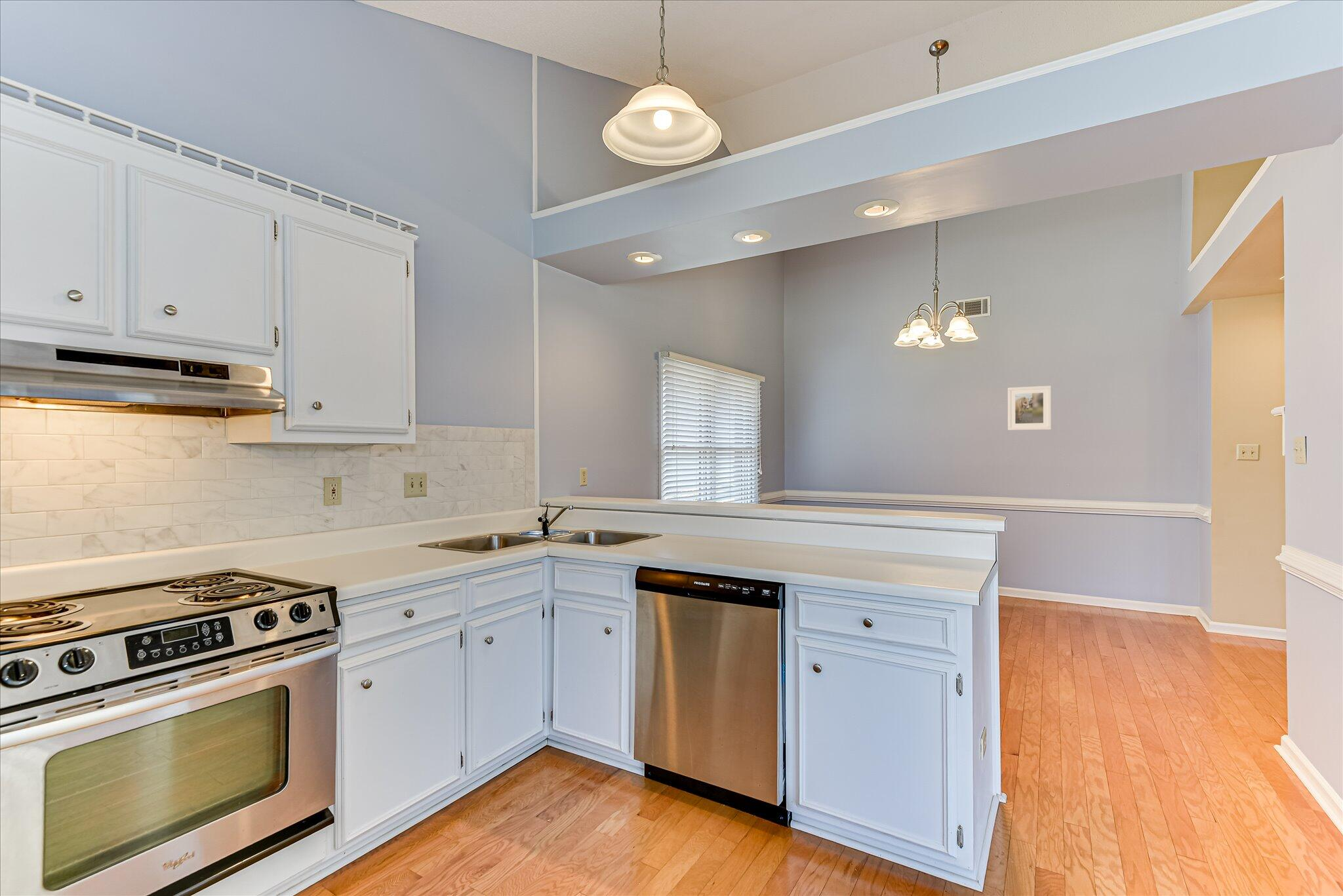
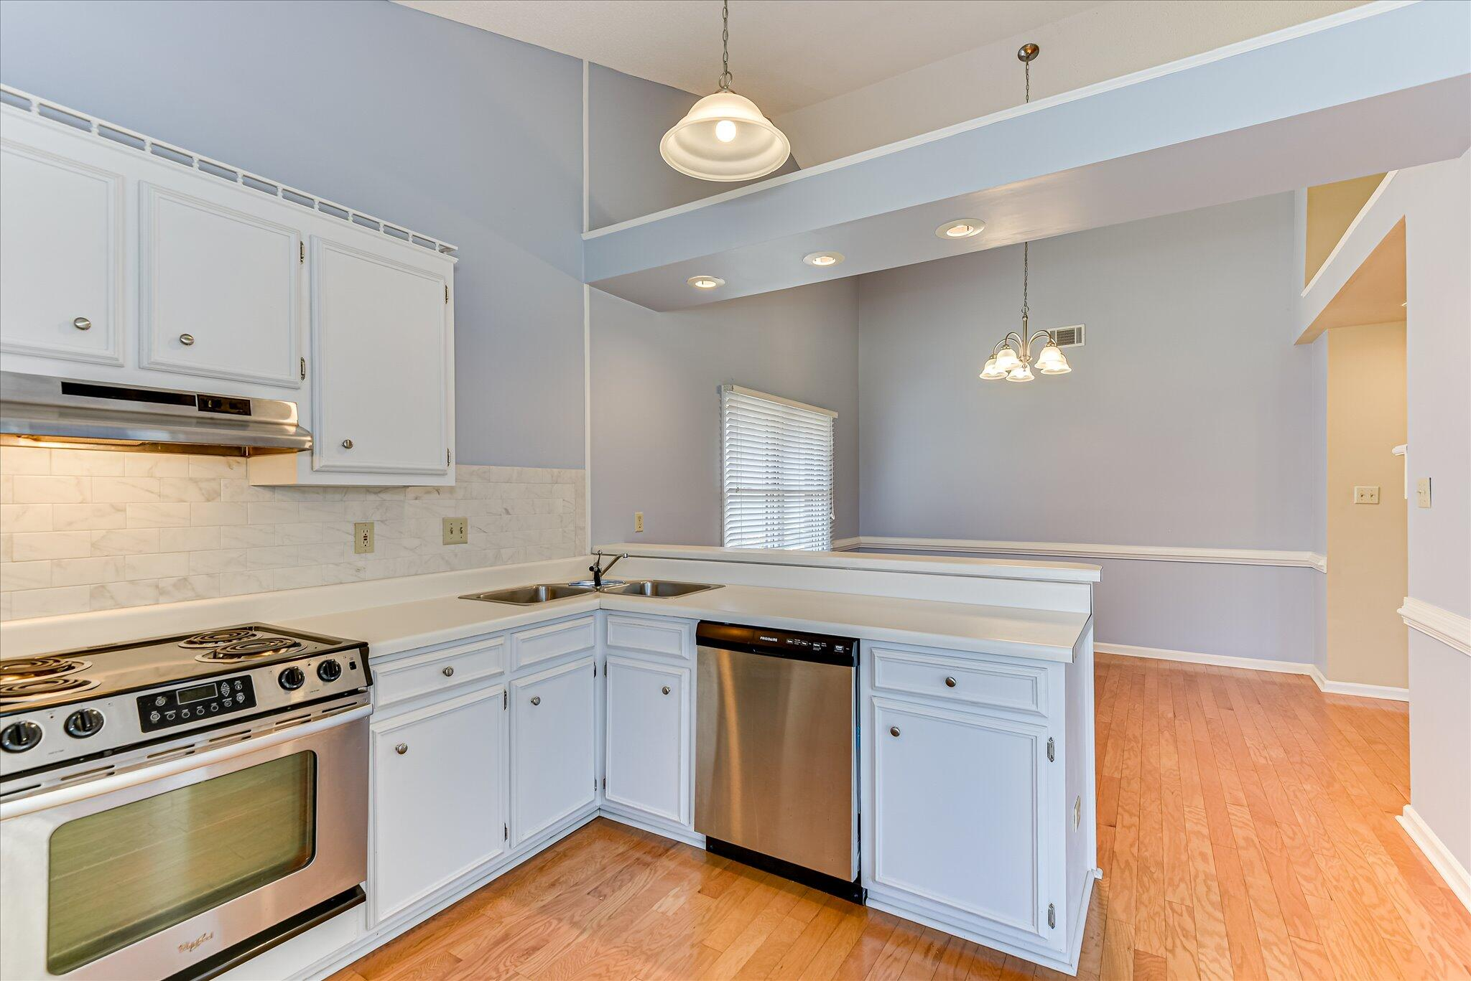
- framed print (1029, 408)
